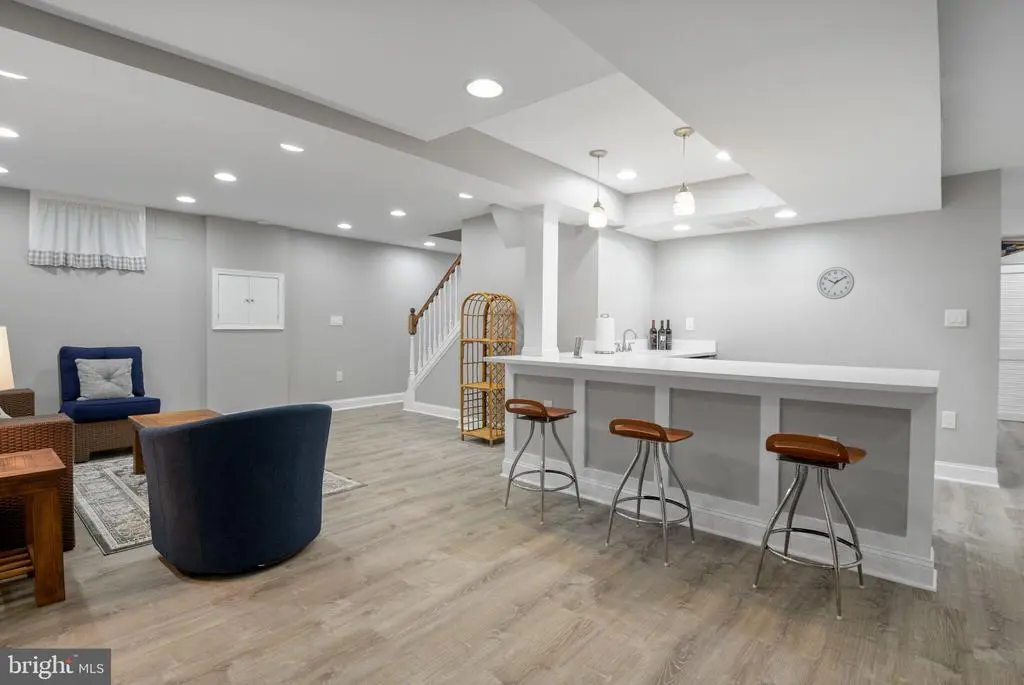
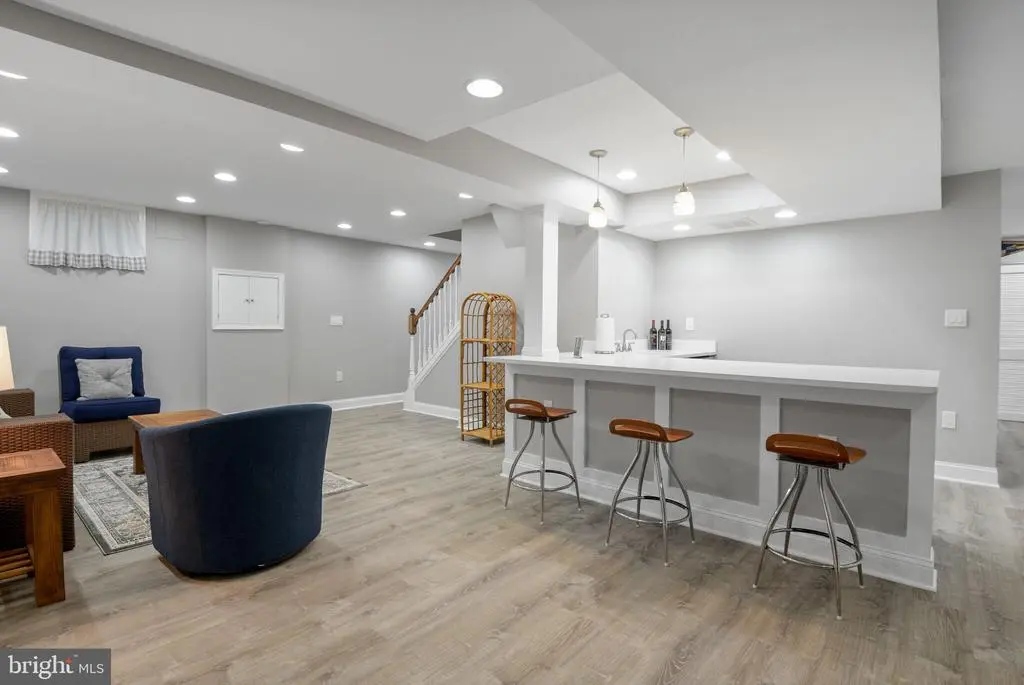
- wall clock (835, 283)
